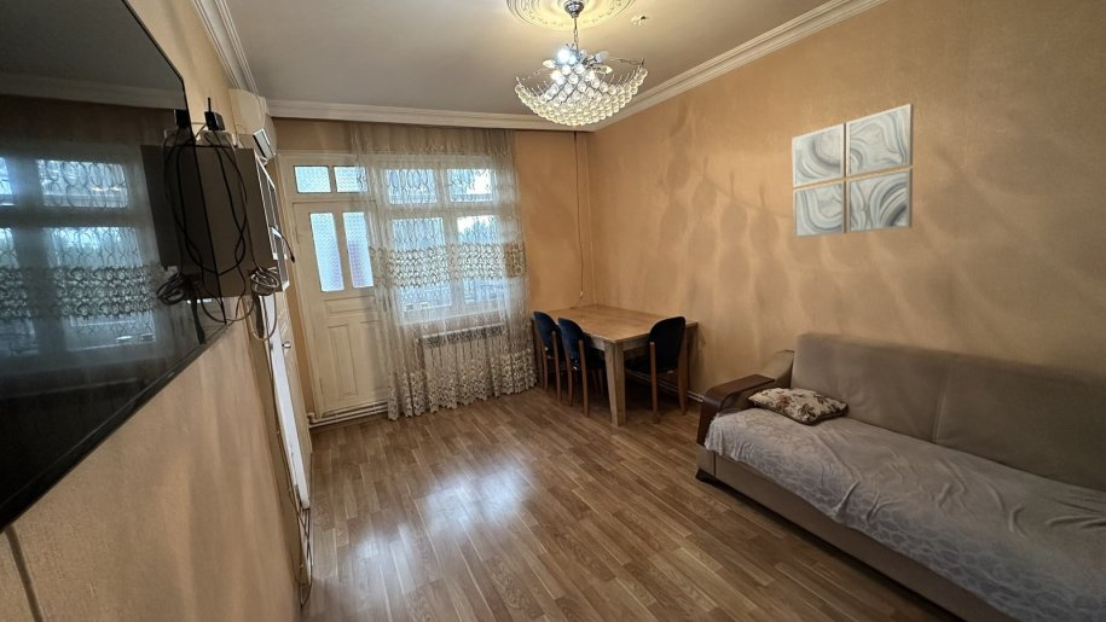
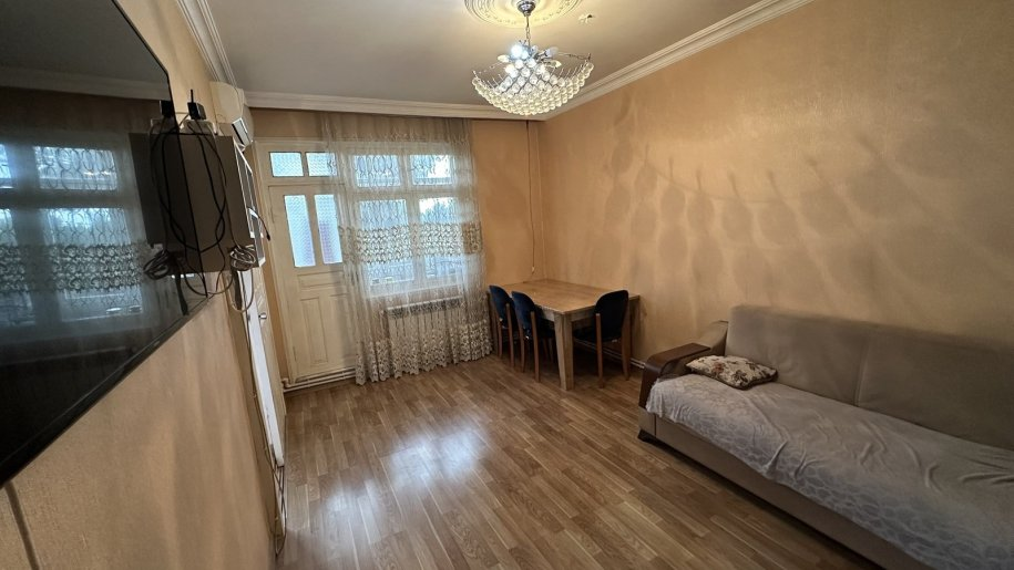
- wall art (847, 180)
